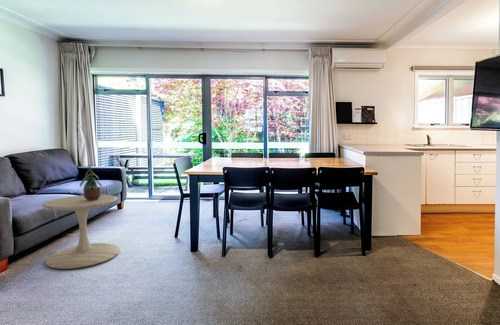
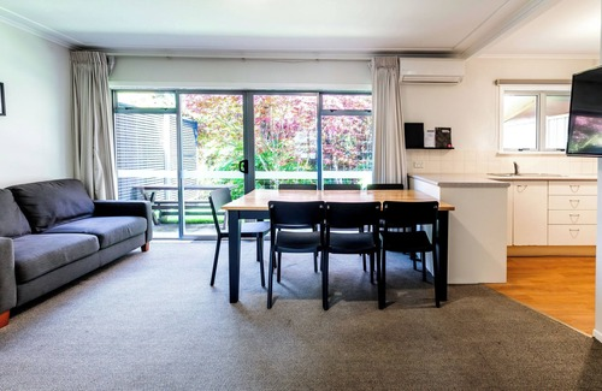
- side table (83, 228)
- potted plant (90, 179)
